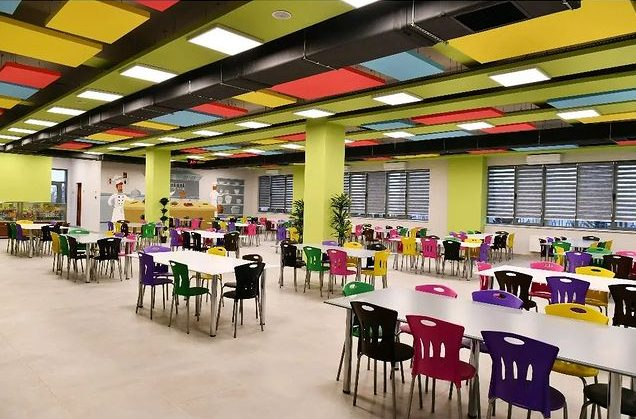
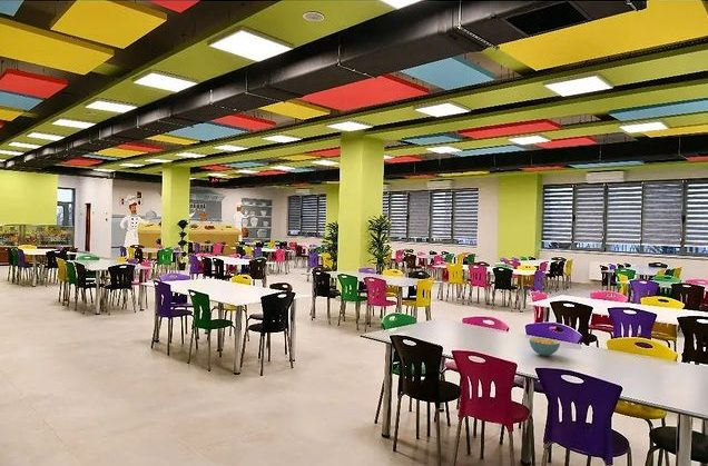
+ cereal bowl (543, 347)
